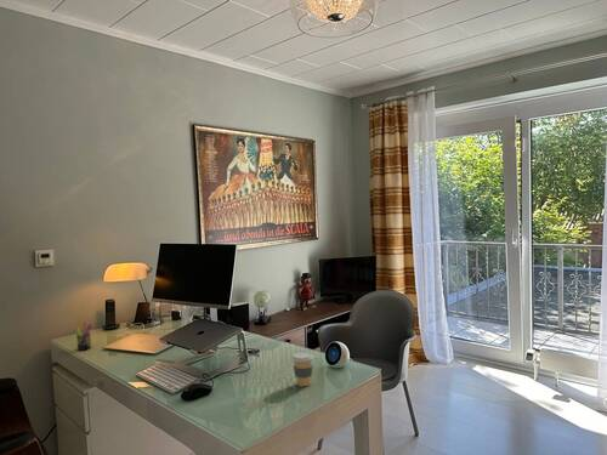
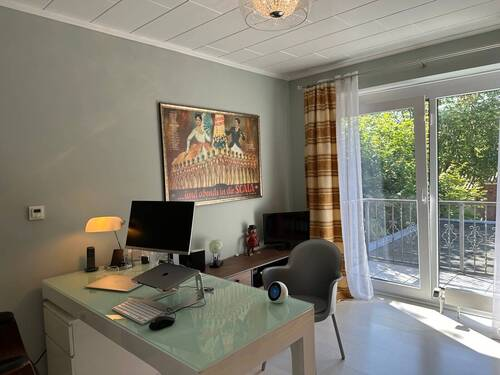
- pen holder (81, 335)
- coffee cup (302, 369)
